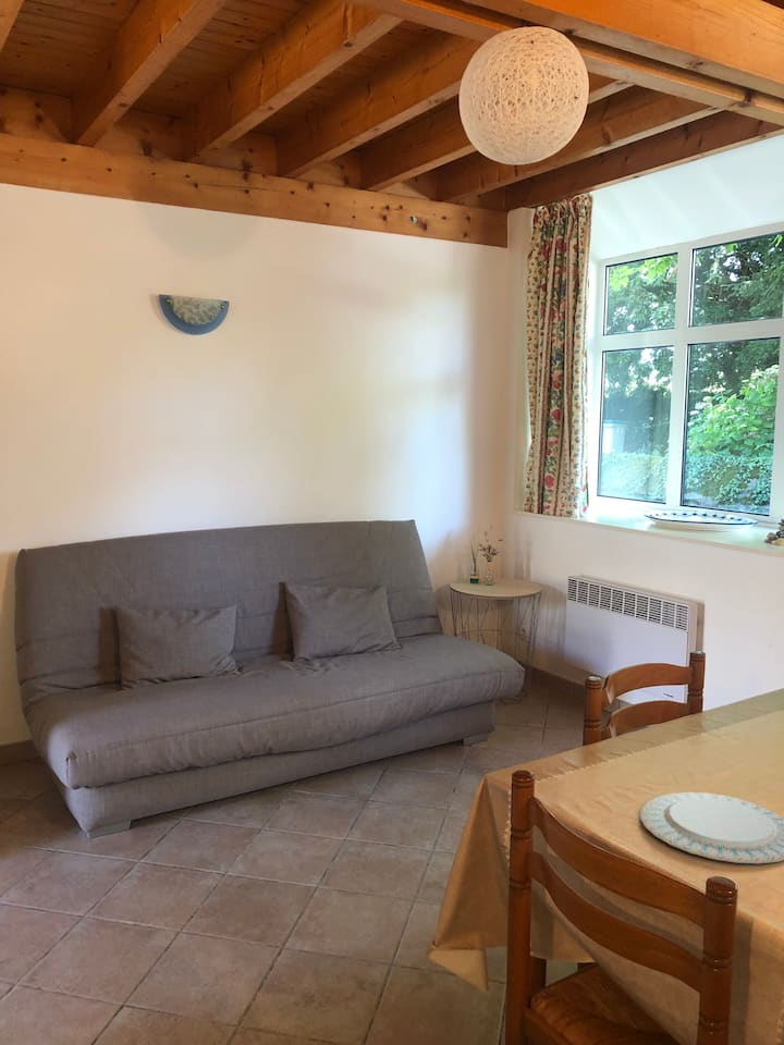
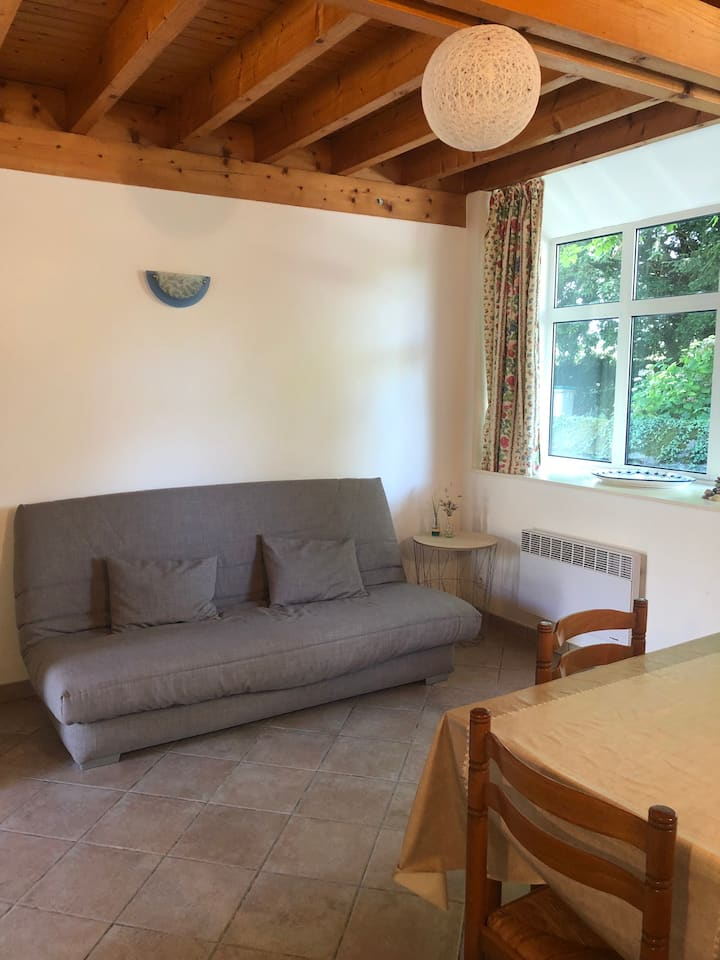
- chinaware (720, 821)
